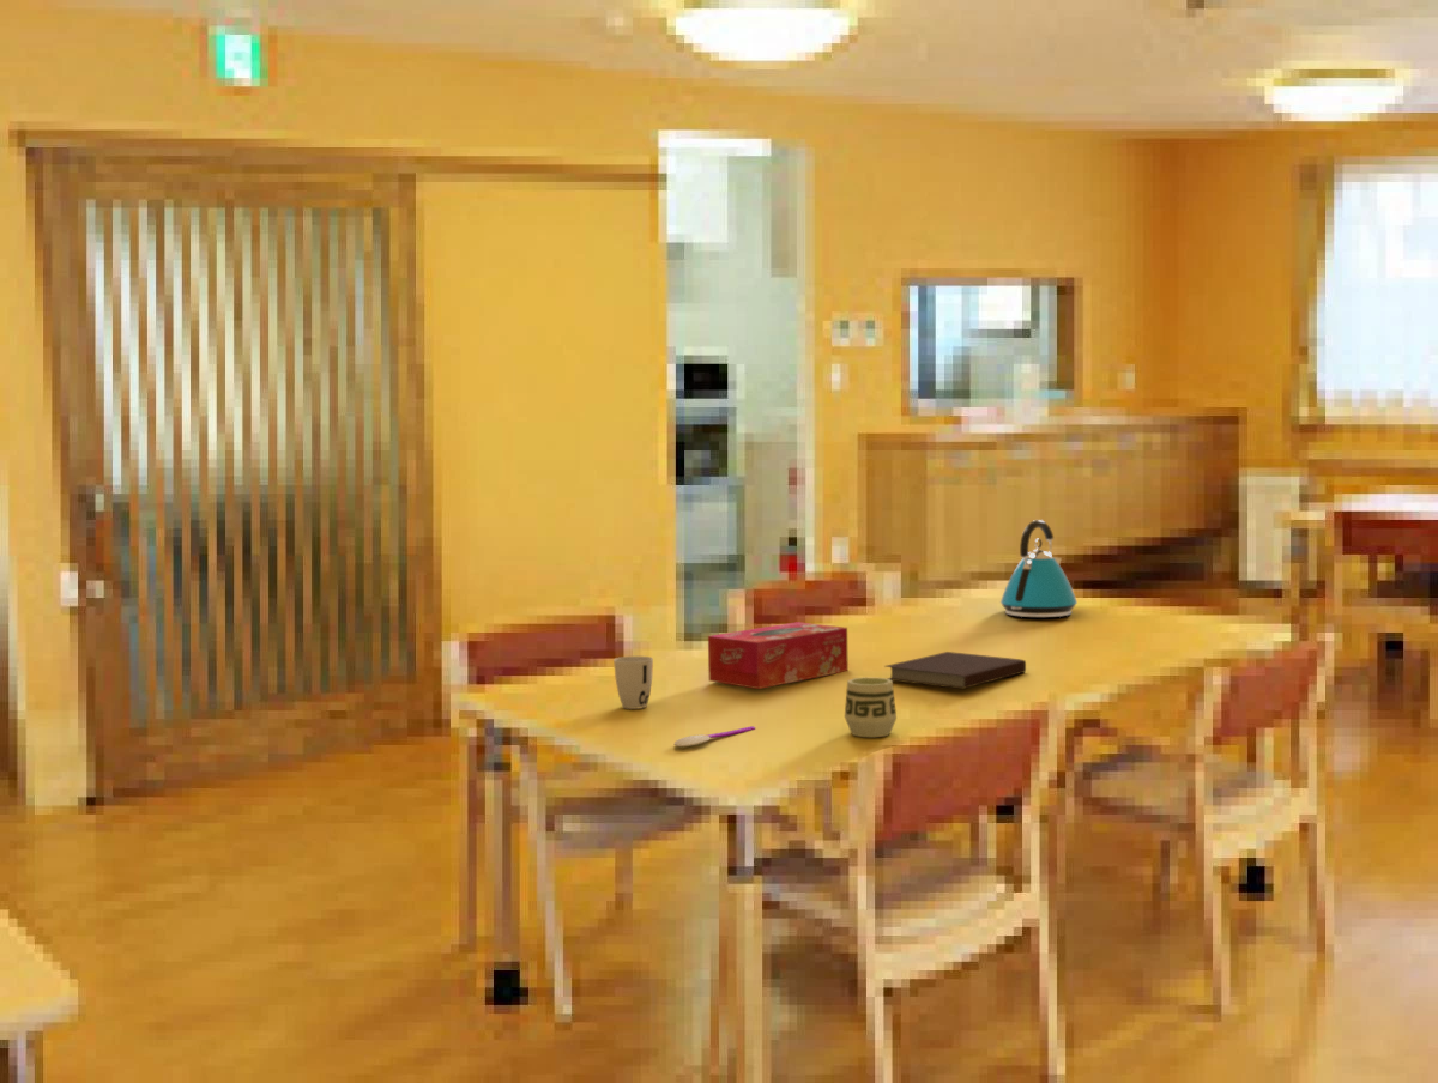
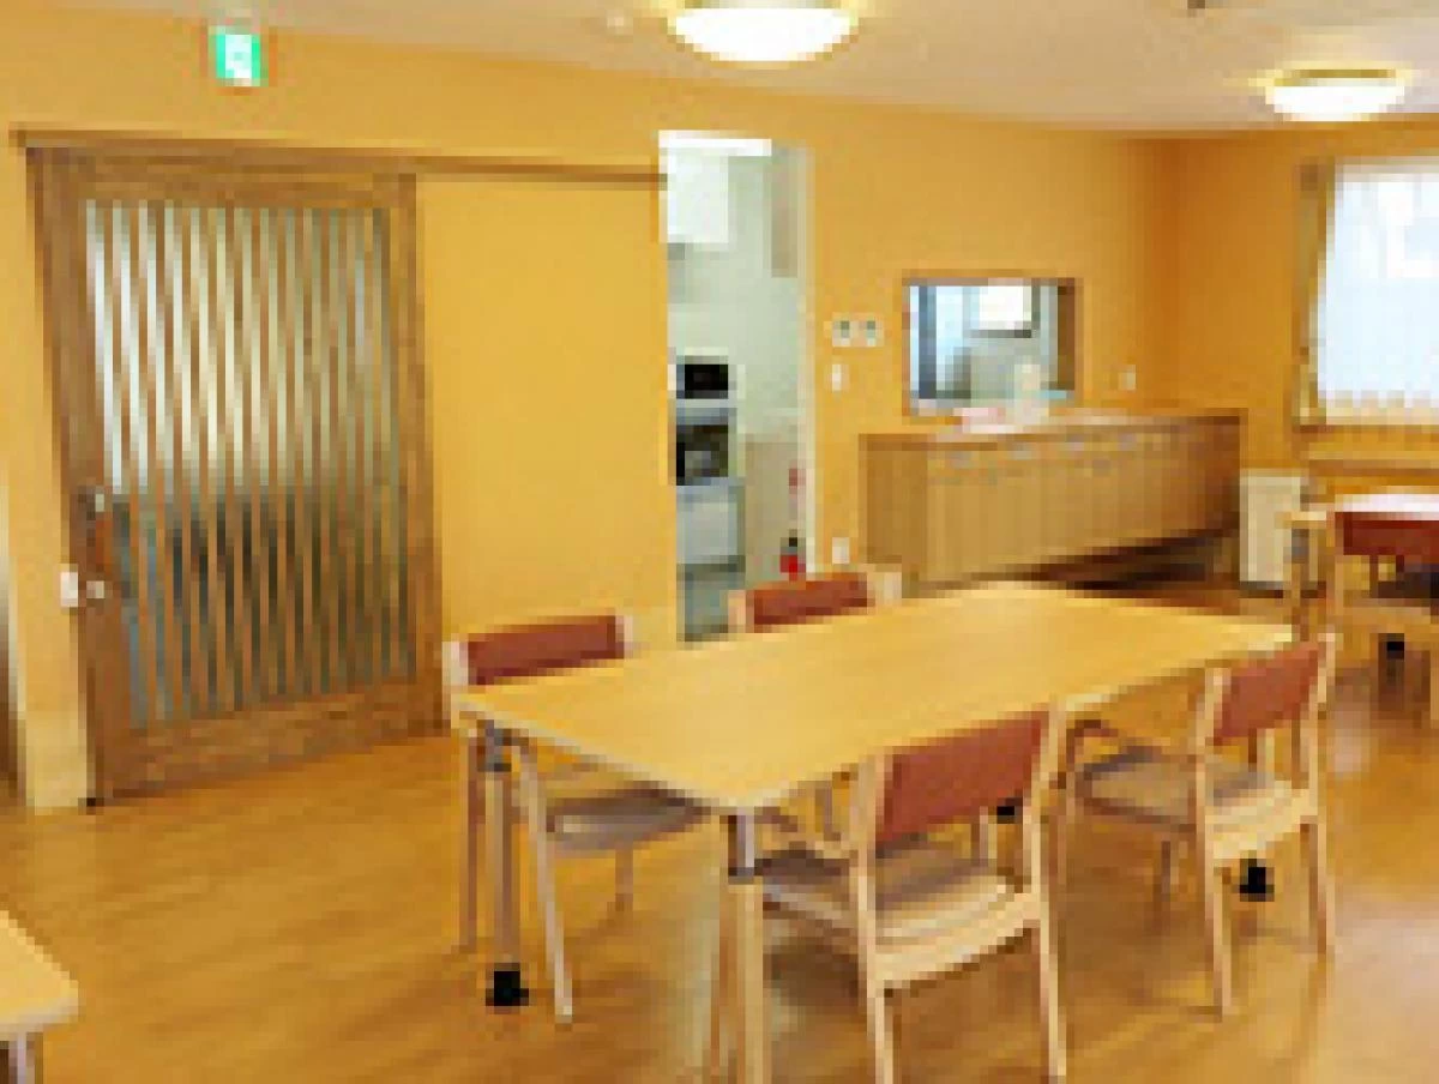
- notebook (955, 670)
- cup (633, 682)
- kettle (1037, 567)
- spoon (715, 734)
- cup (870, 707)
- tissue box (779, 653)
